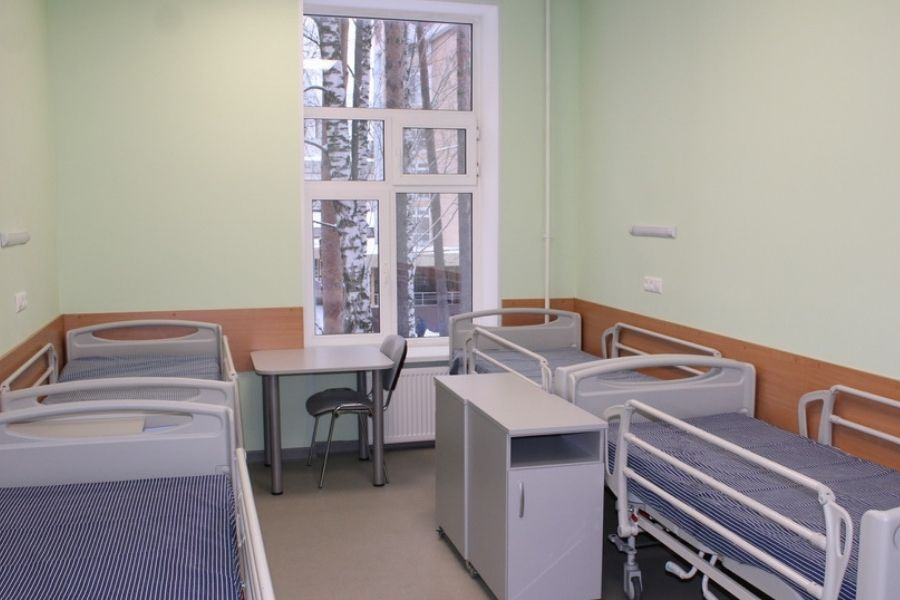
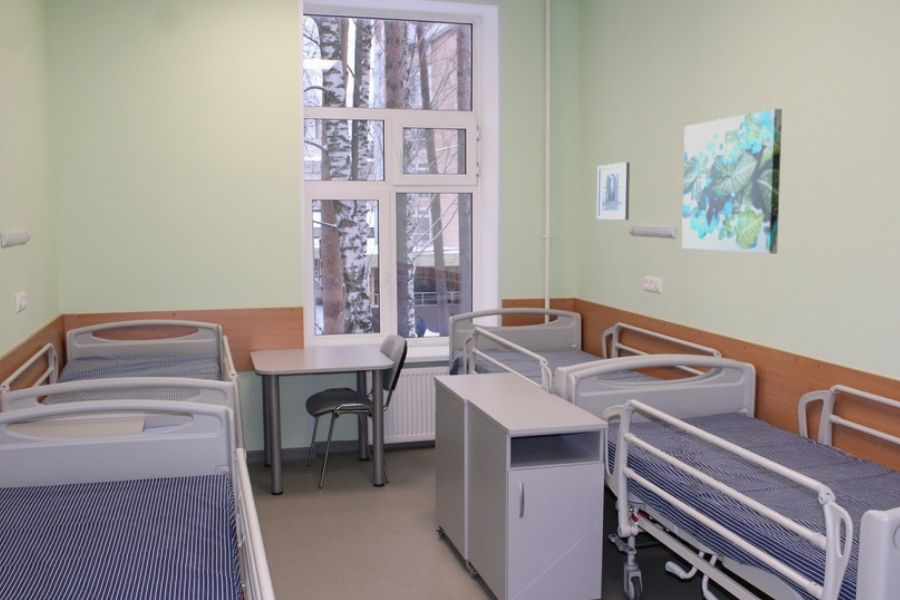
+ wall art (612, 192)
+ wall art (727, 185)
